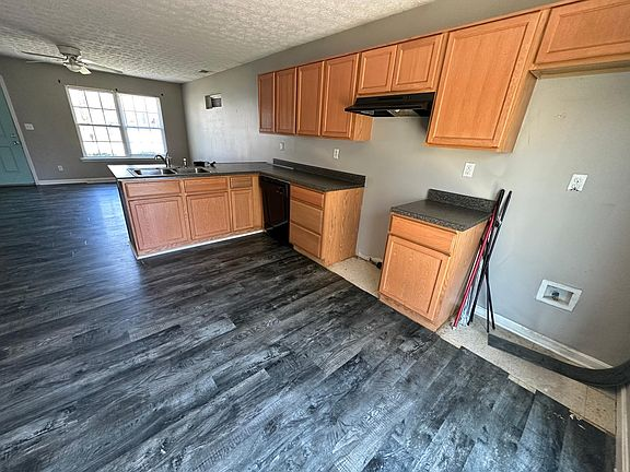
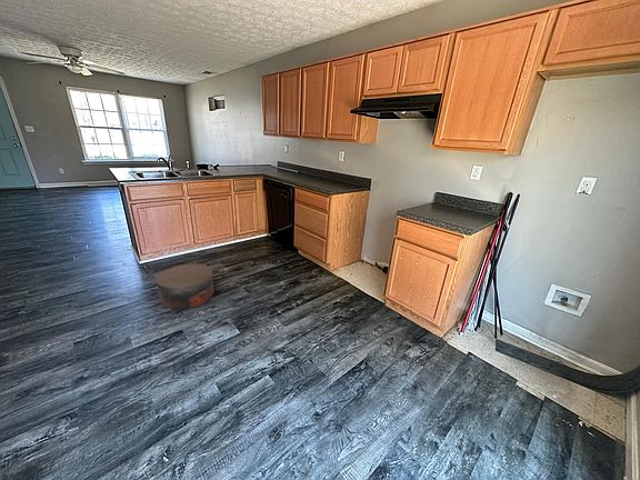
+ stool (187, 284)
